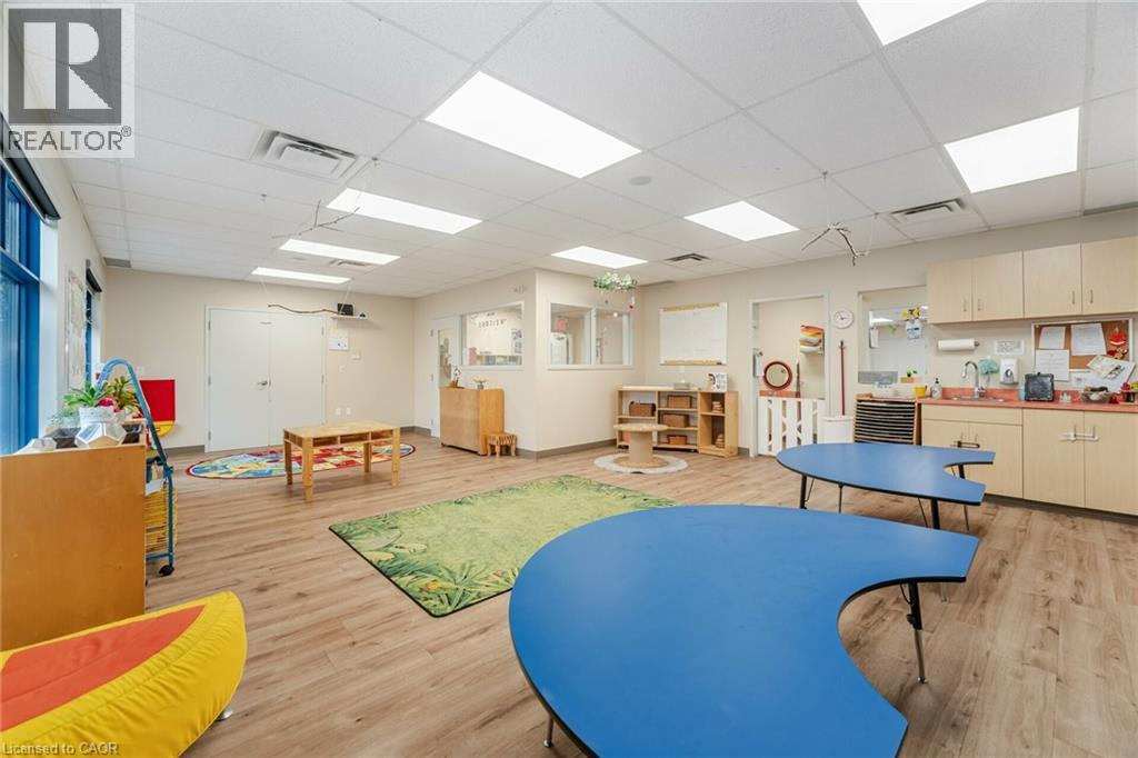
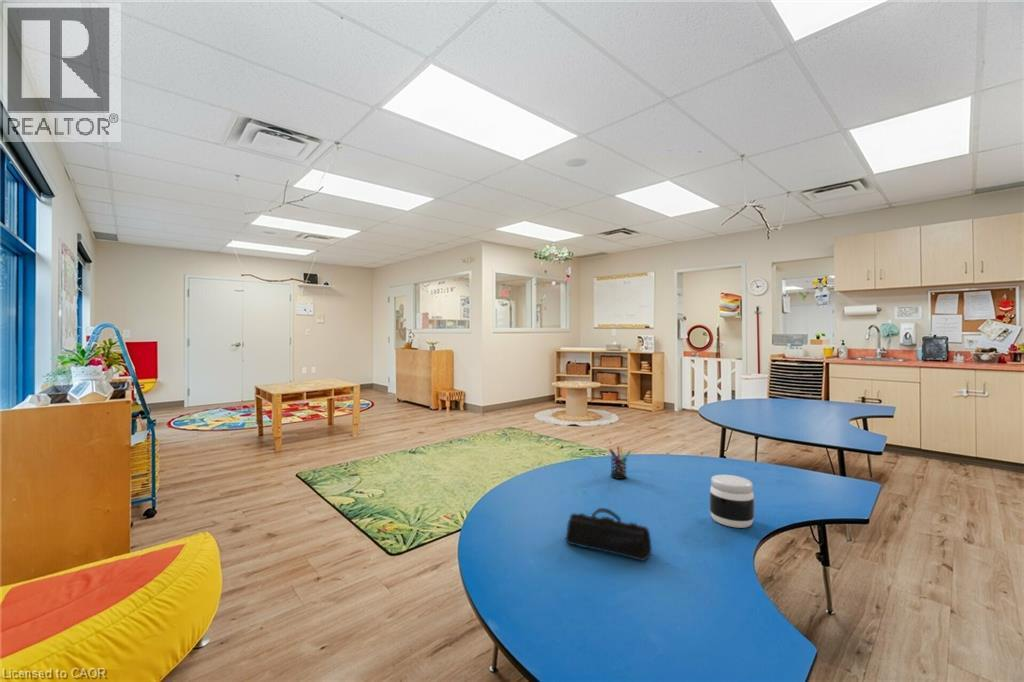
+ pencil case (607, 527)
+ pen holder (620, 460)
+ jar (731, 500)
